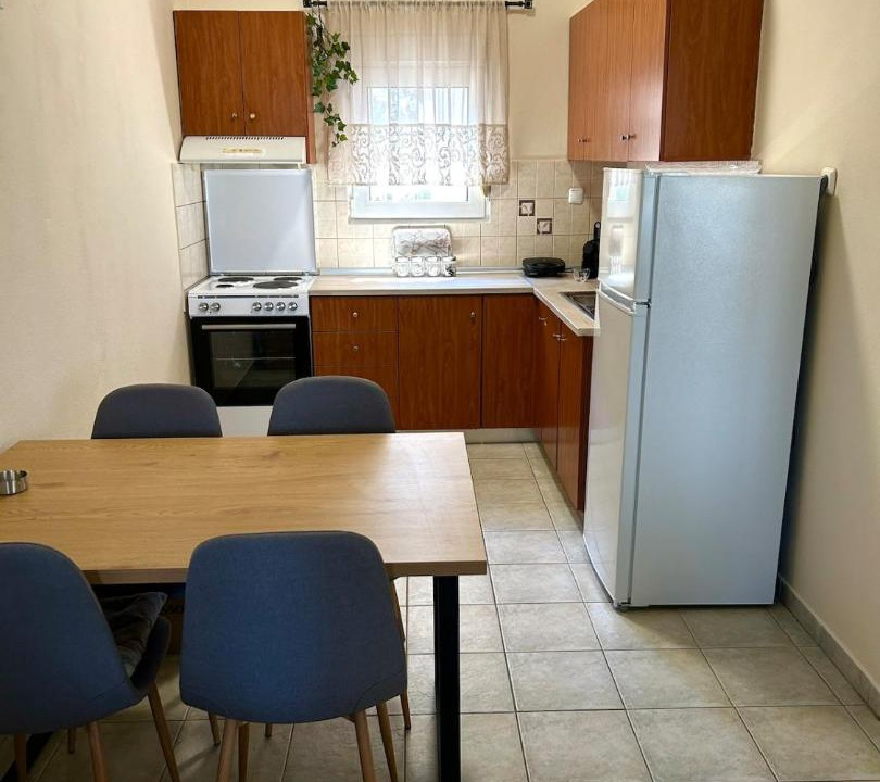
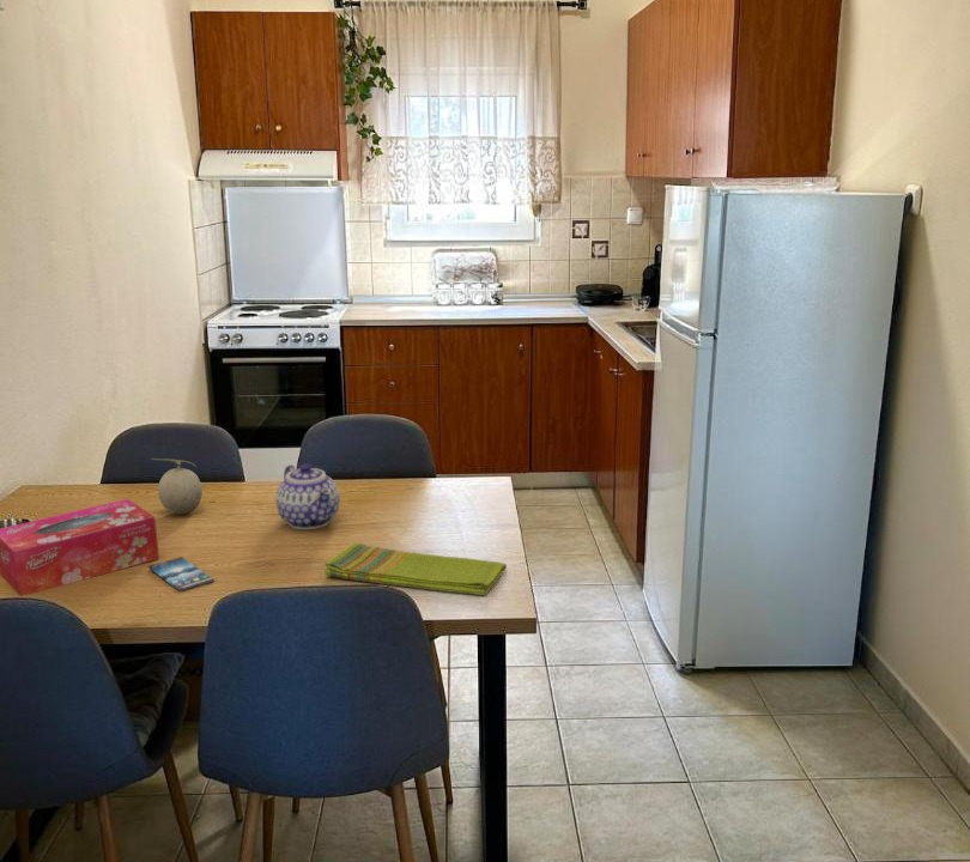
+ dish towel (416, 565)
+ smartphone (181, 573)
+ fruit (181, 484)
+ tissue box (78, 545)
+ teapot (307, 493)
